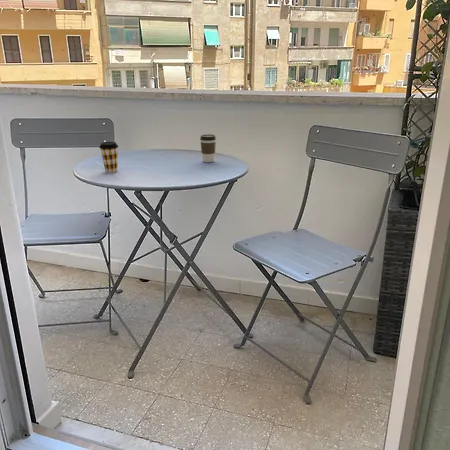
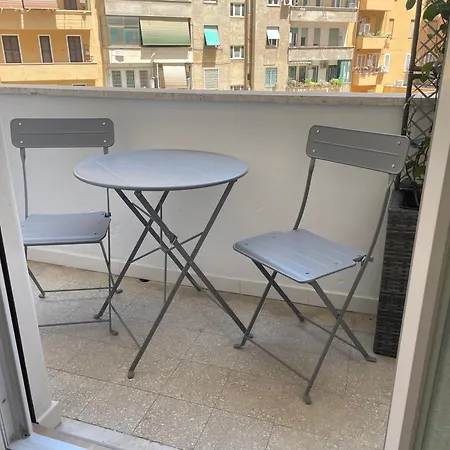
- coffee cup (208, 148)
- coffee cup (110, 157)
